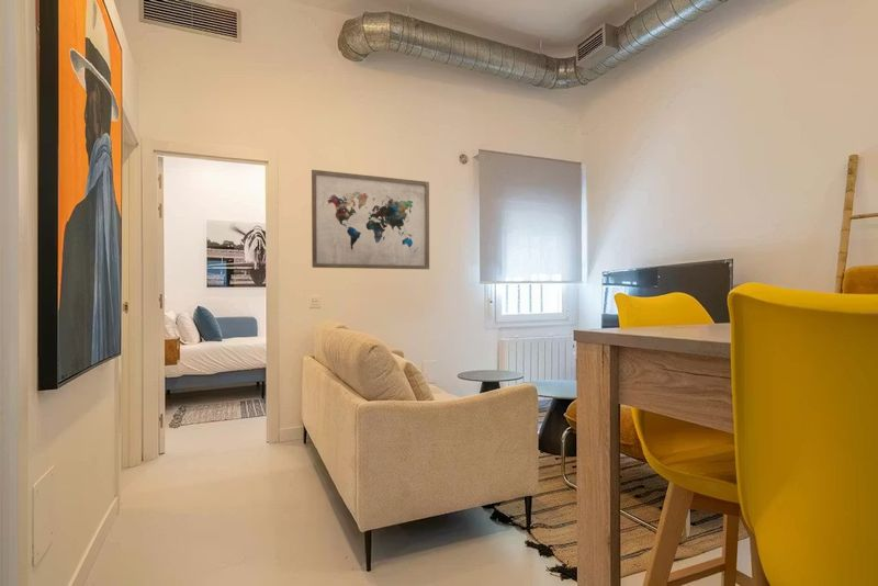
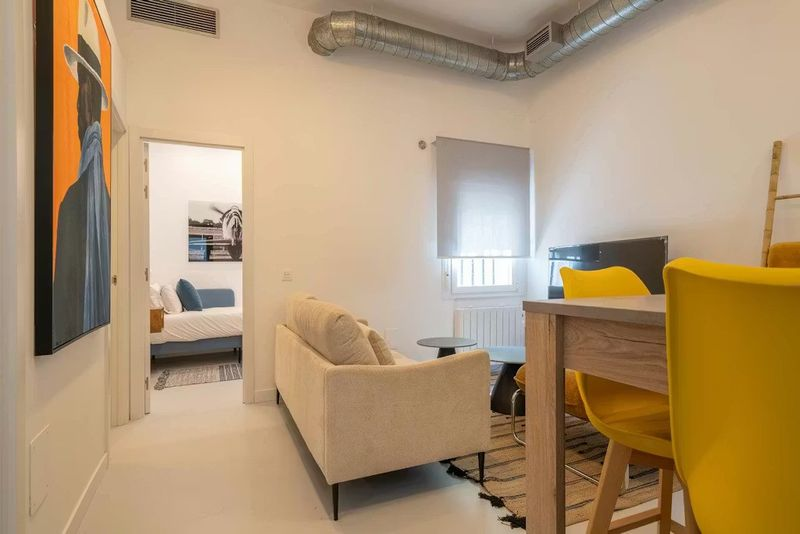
- wall art (373, 222)
